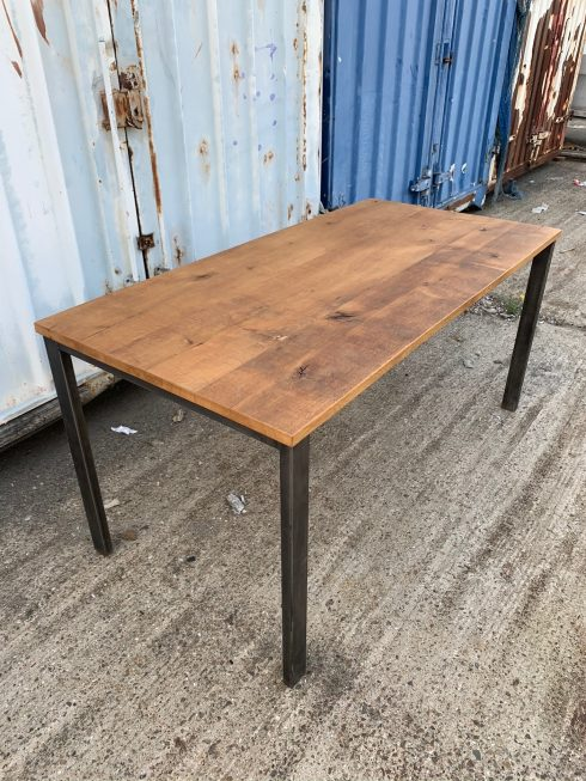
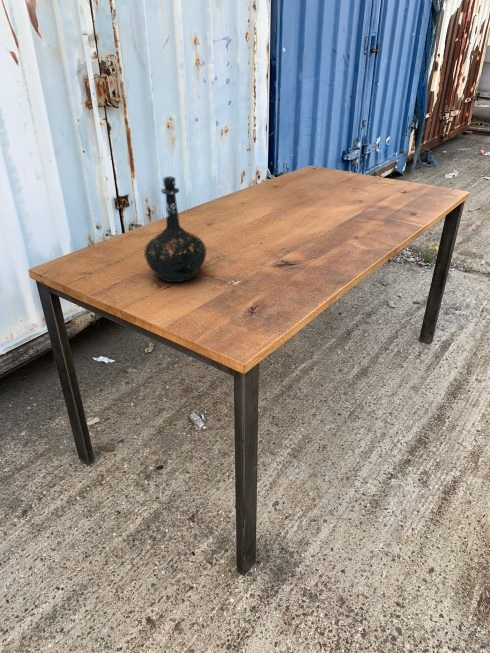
+ bottle (173, 228)
